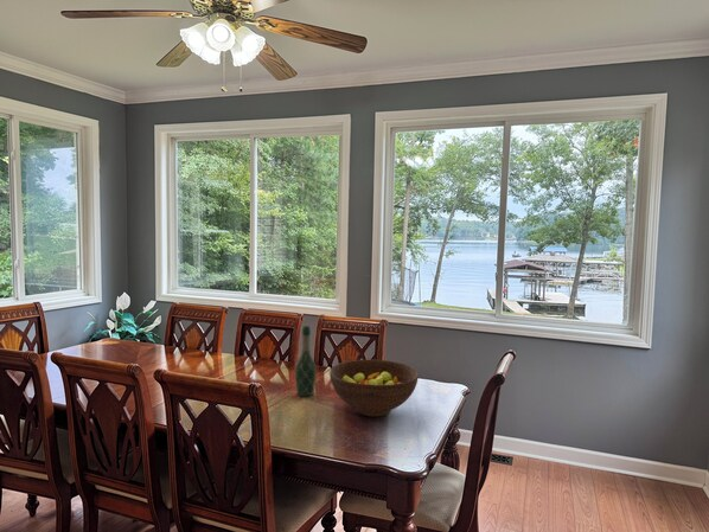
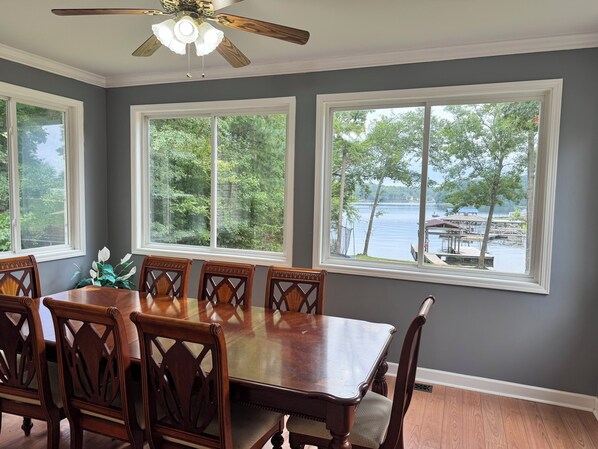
- wine bottle (305, 360)
- fruit bowl (372, 391)
